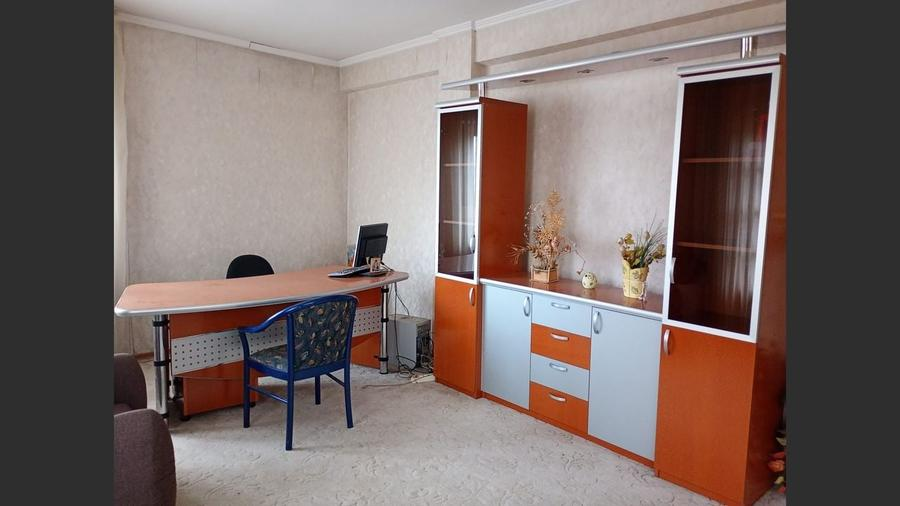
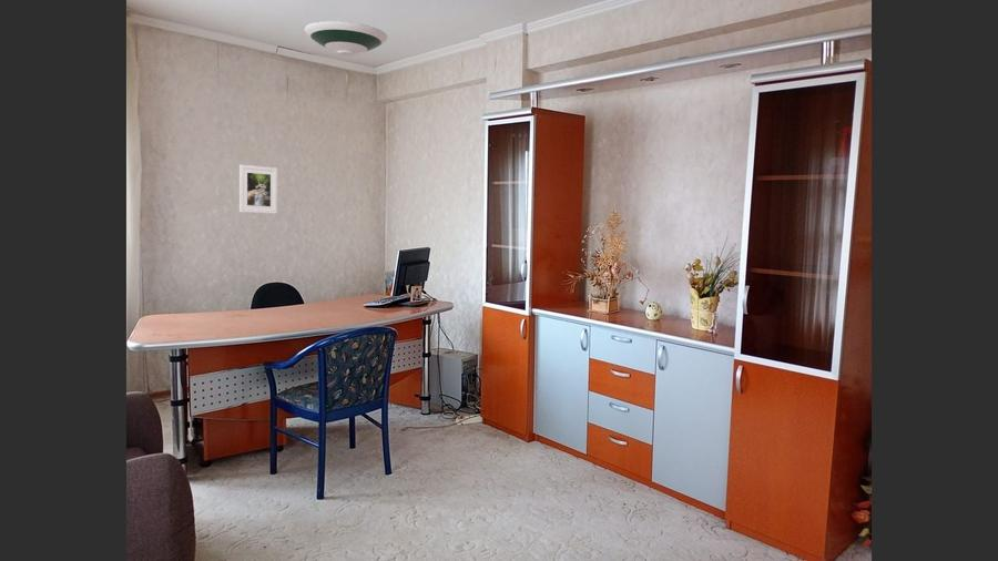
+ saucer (346, 43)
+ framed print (258, 190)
